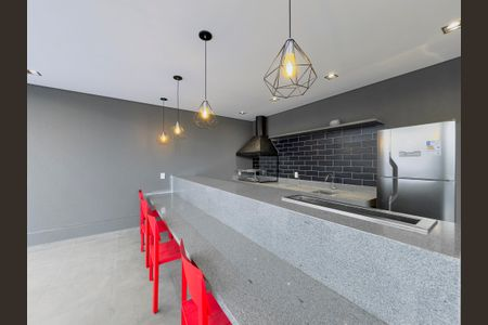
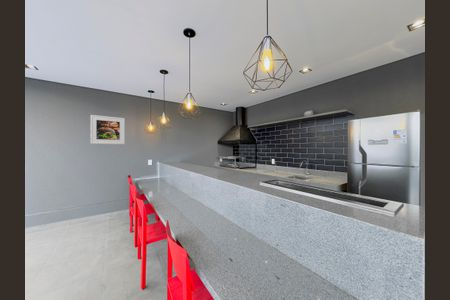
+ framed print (108, 130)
